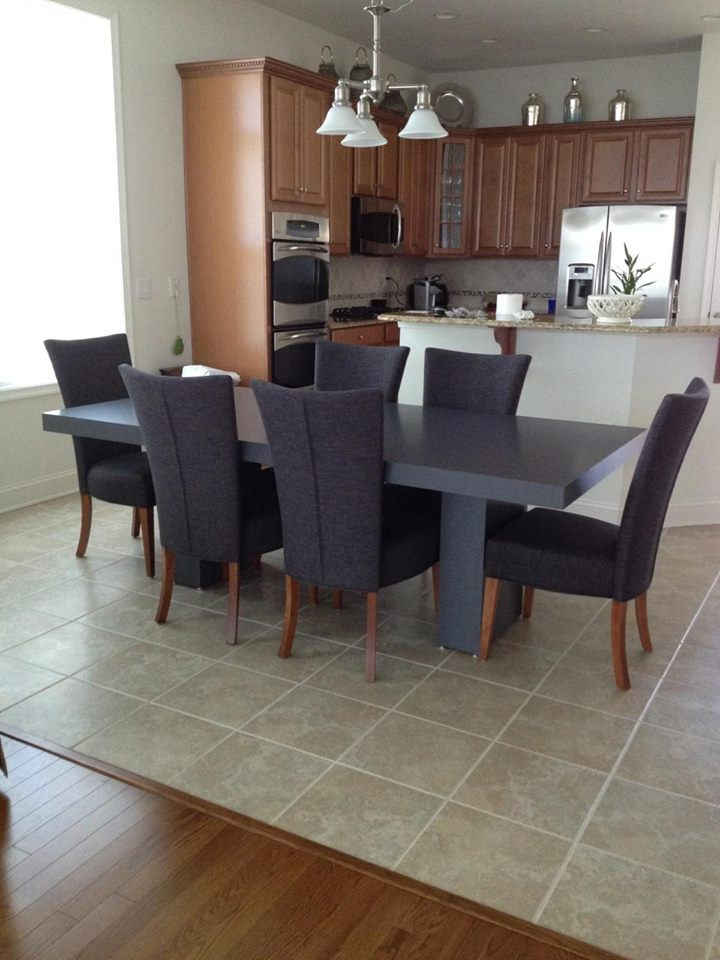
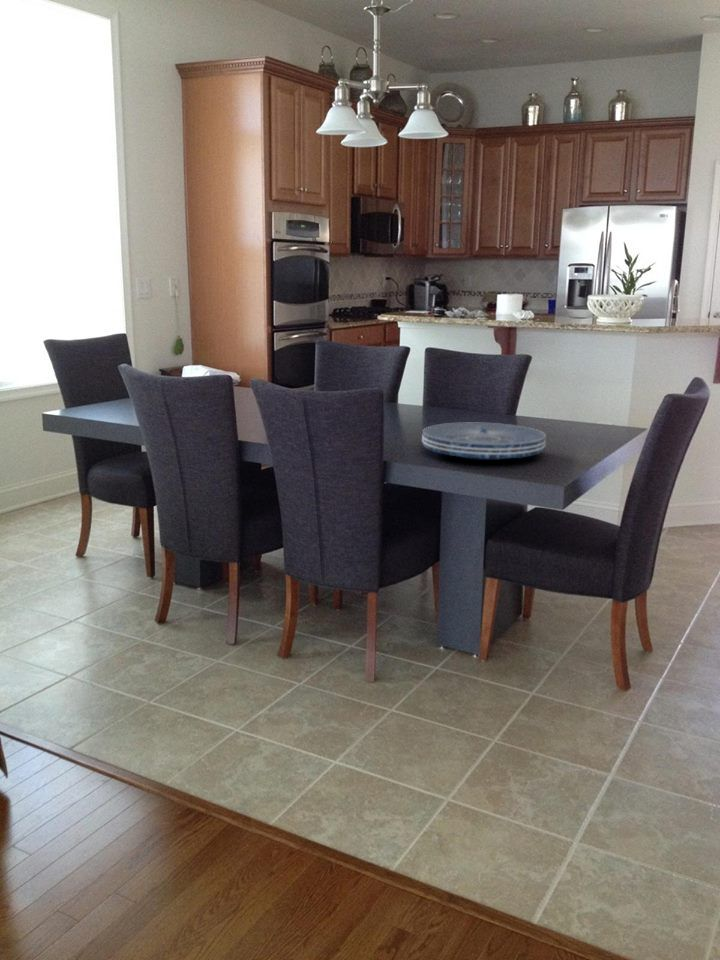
+ placemat (483, 441)
